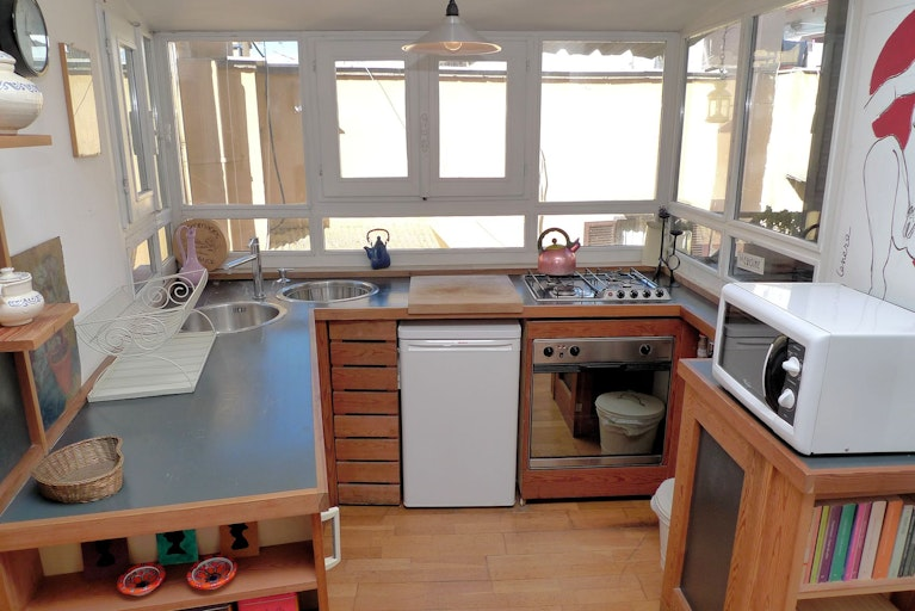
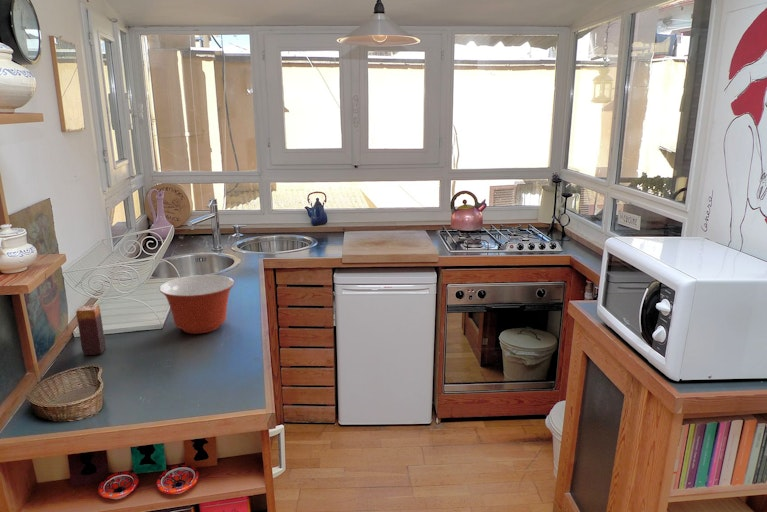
+ candle (91, 329)
+ mixing bowl (199, 306)
